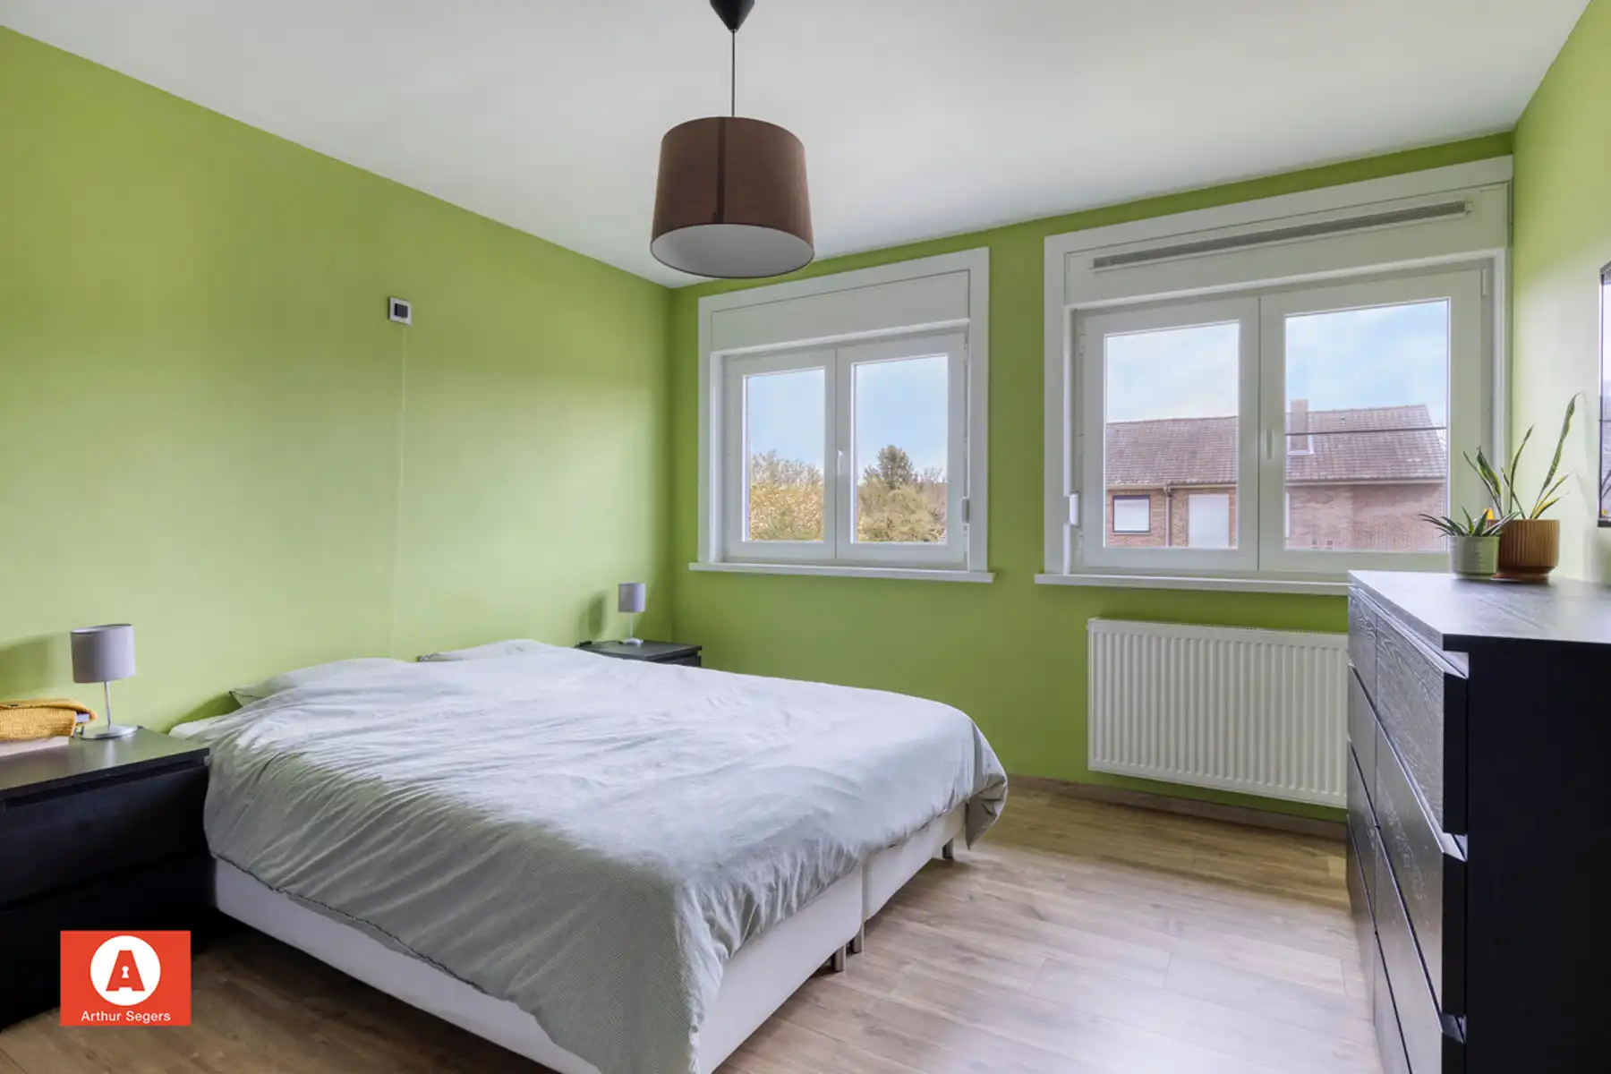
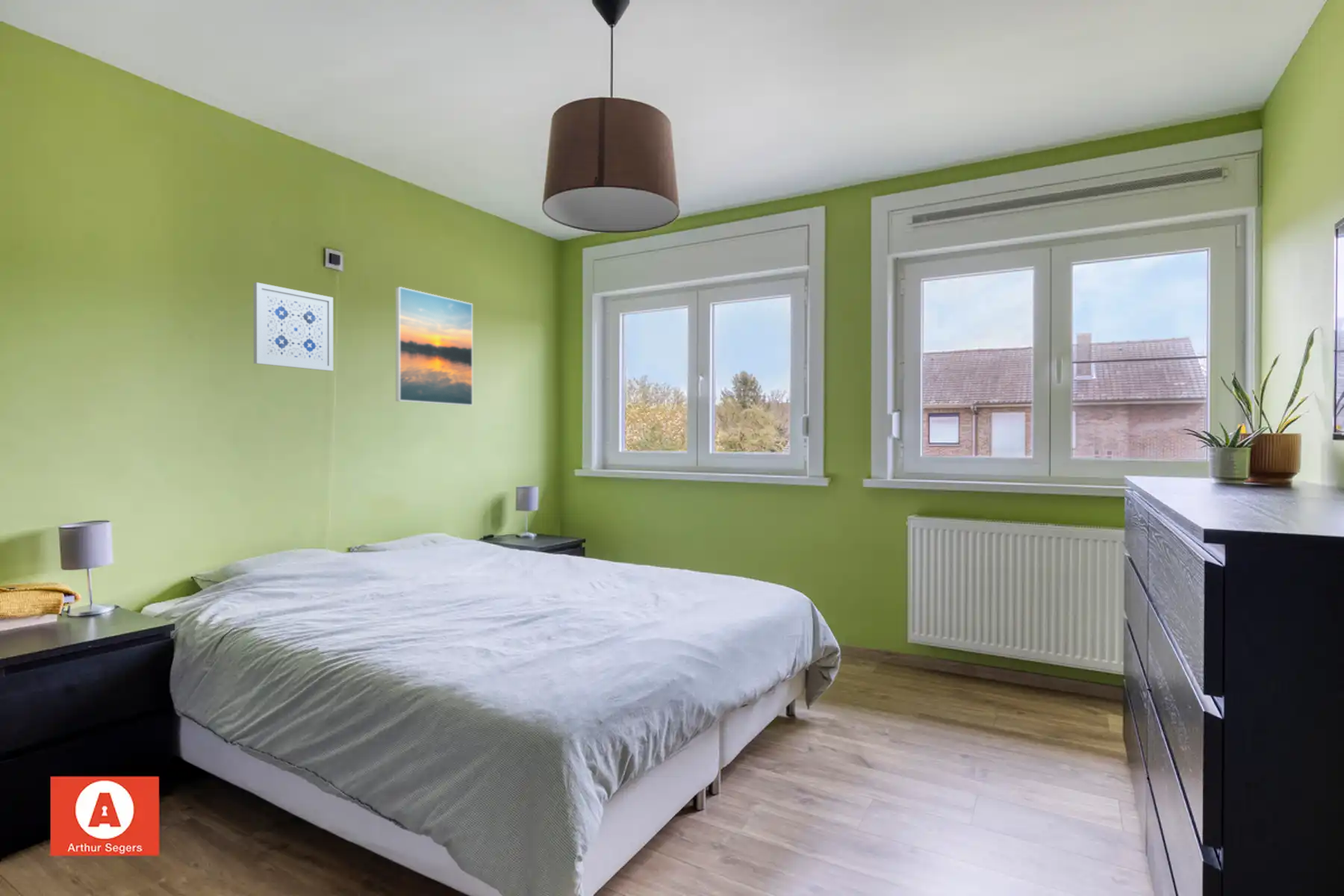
+ wall art (295, 329)
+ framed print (436, 349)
